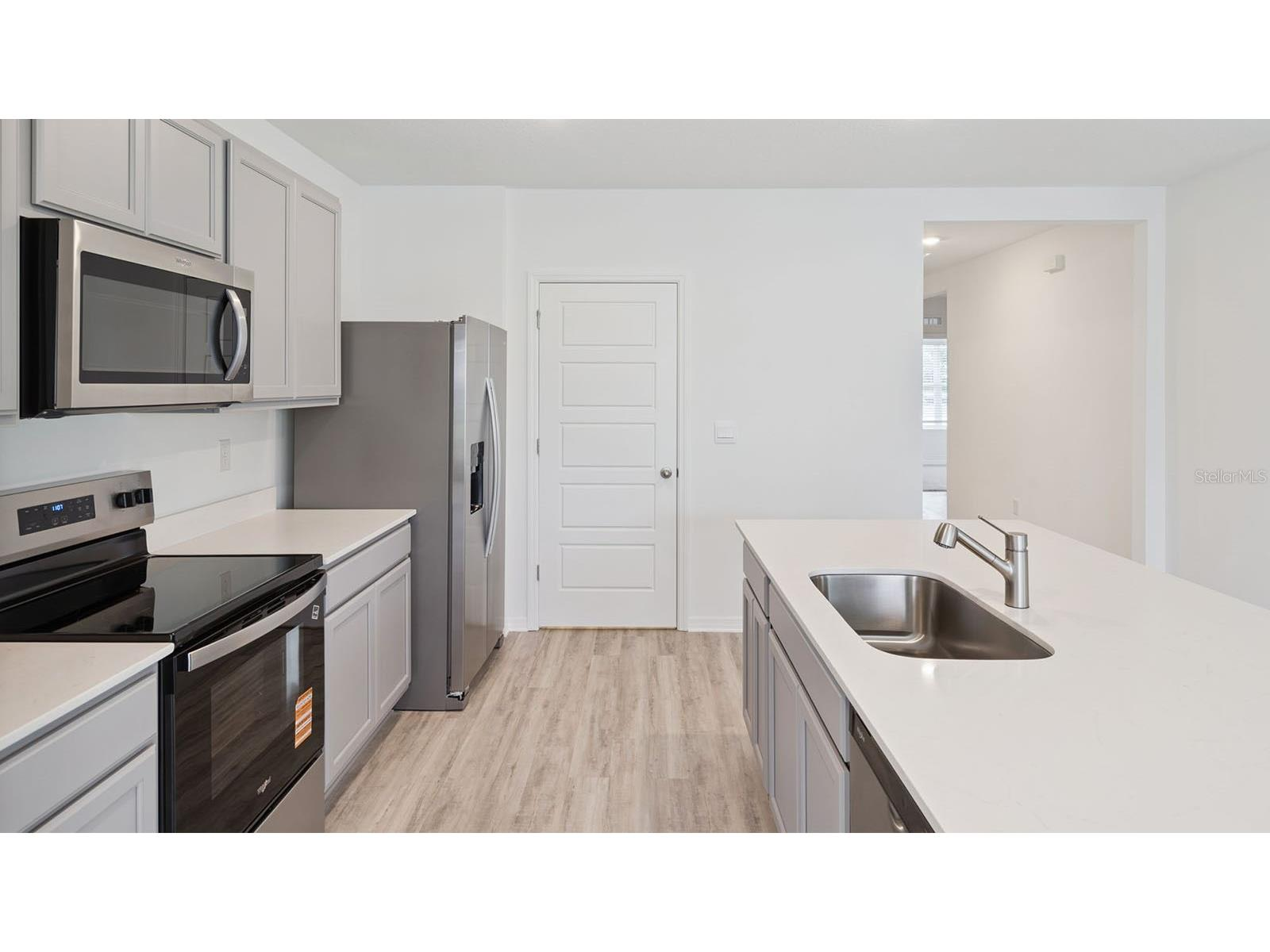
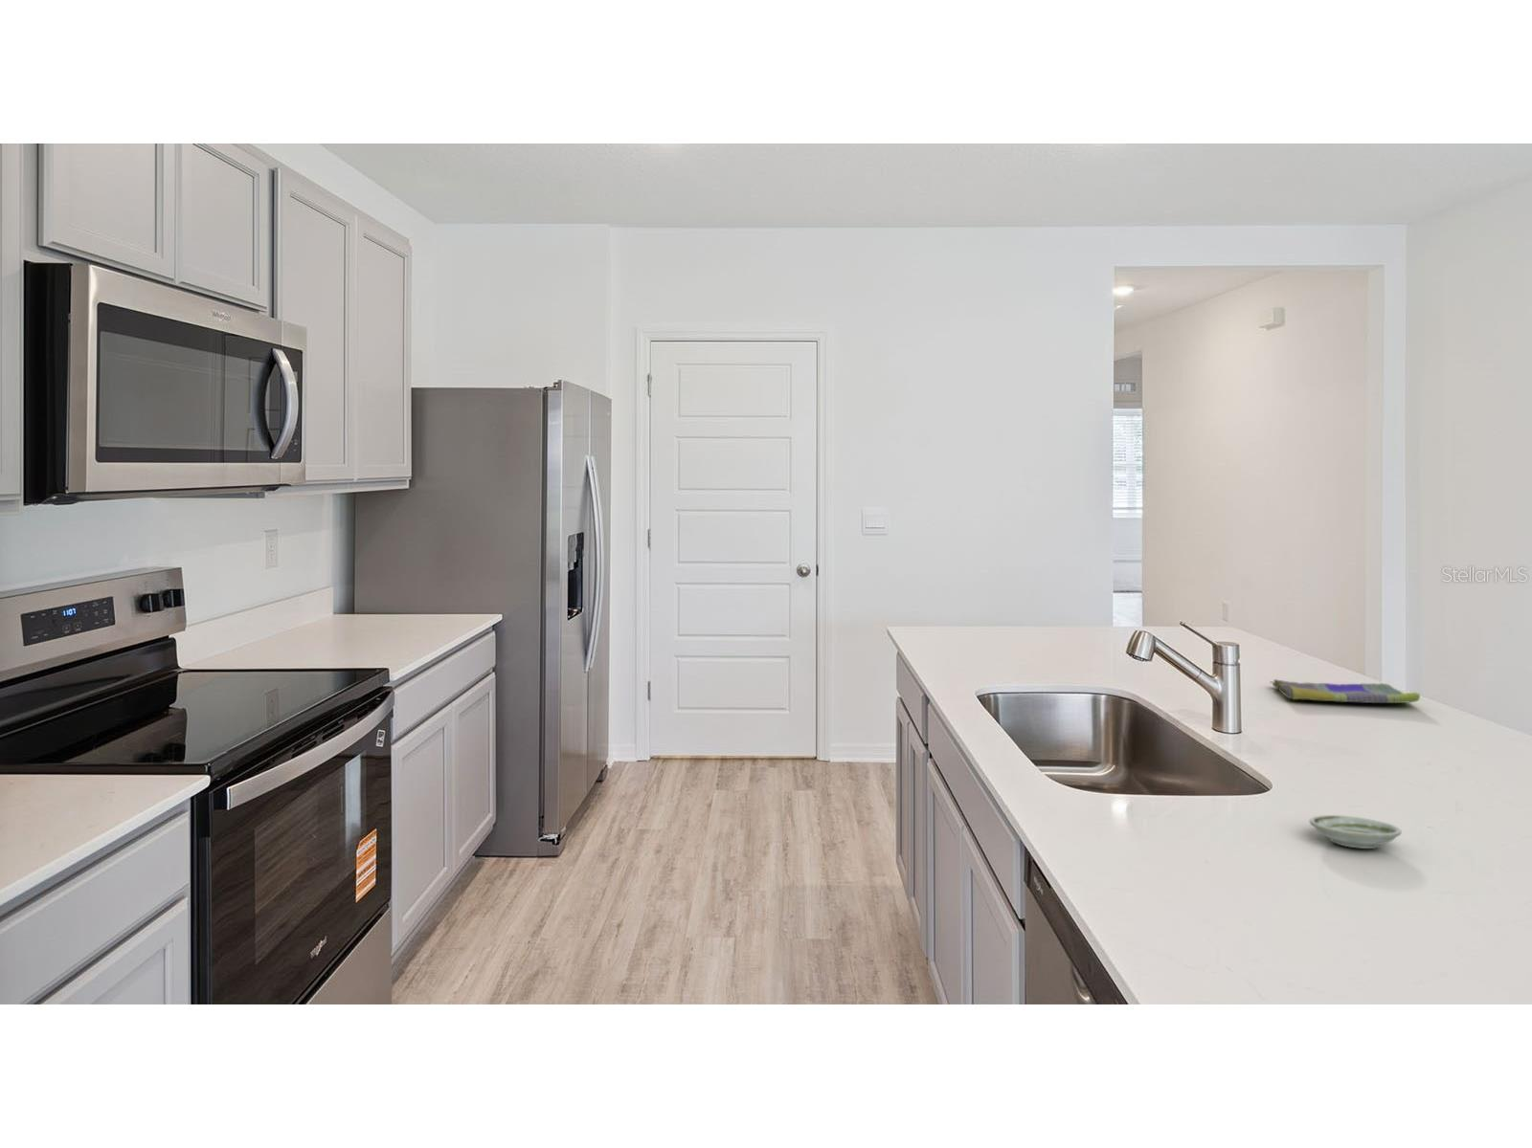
+ dish towel (1340, 691)
+ saucer (1353, 833)
